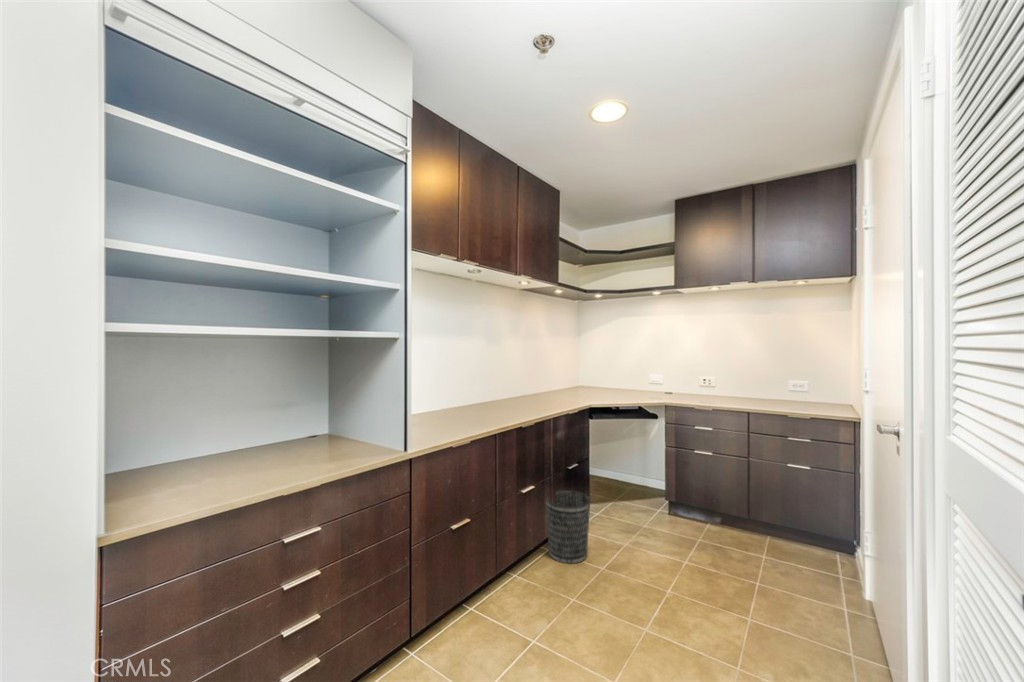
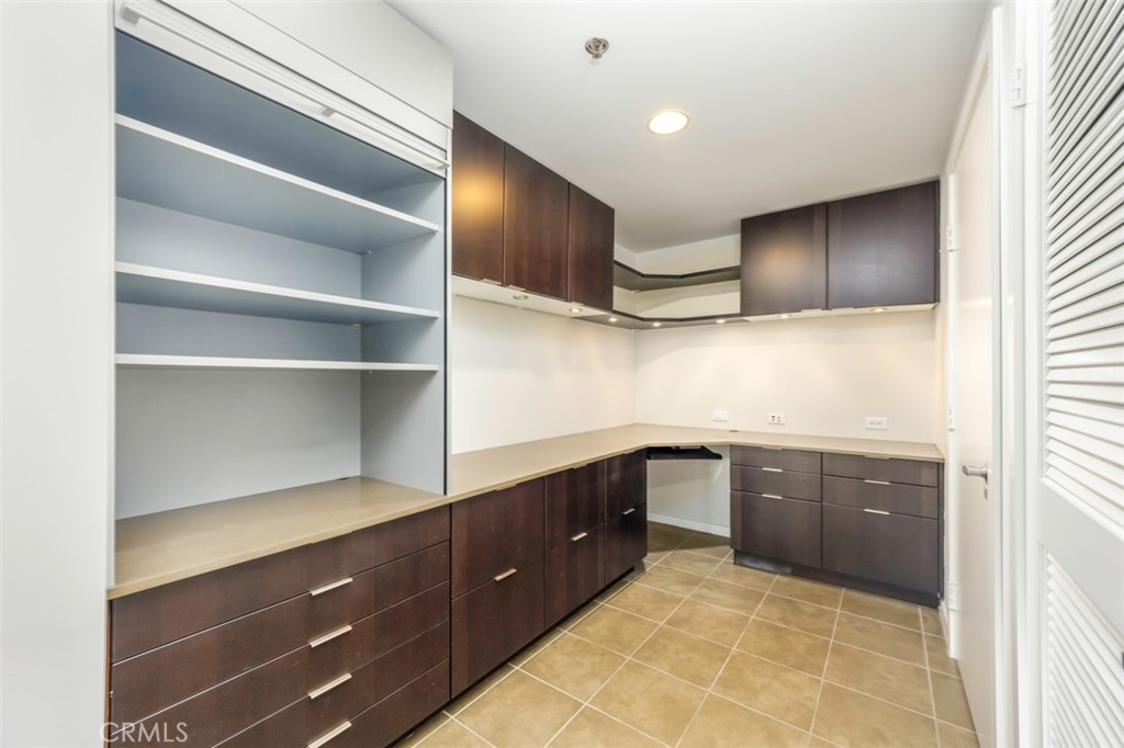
- wastebasket (567, 525)
